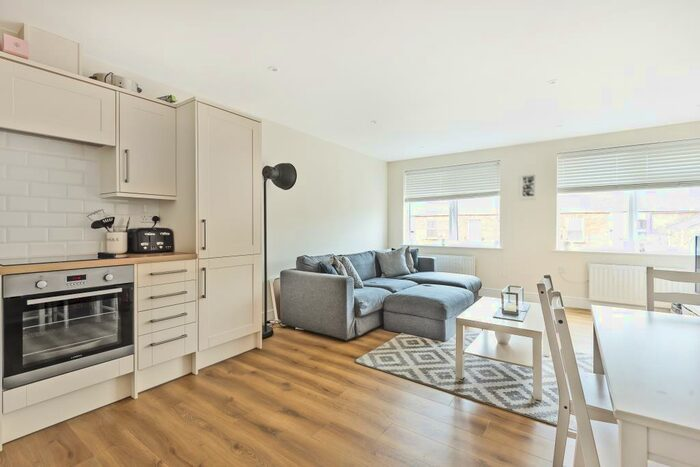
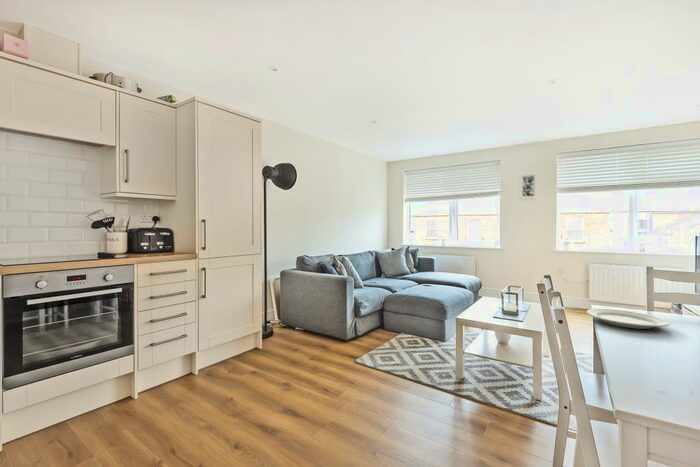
+ chinaware (625, 319)
